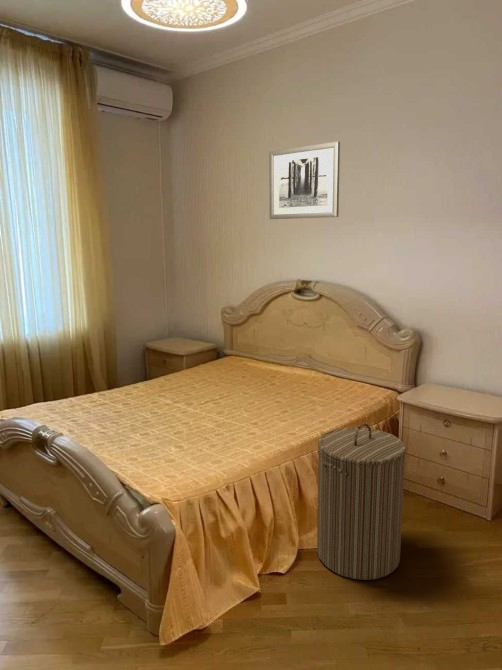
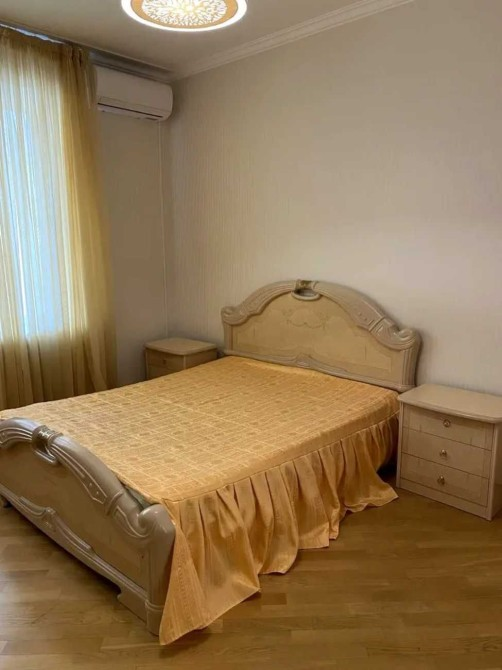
- laundry hamper (359, 491)
- wall art (302, 182)
